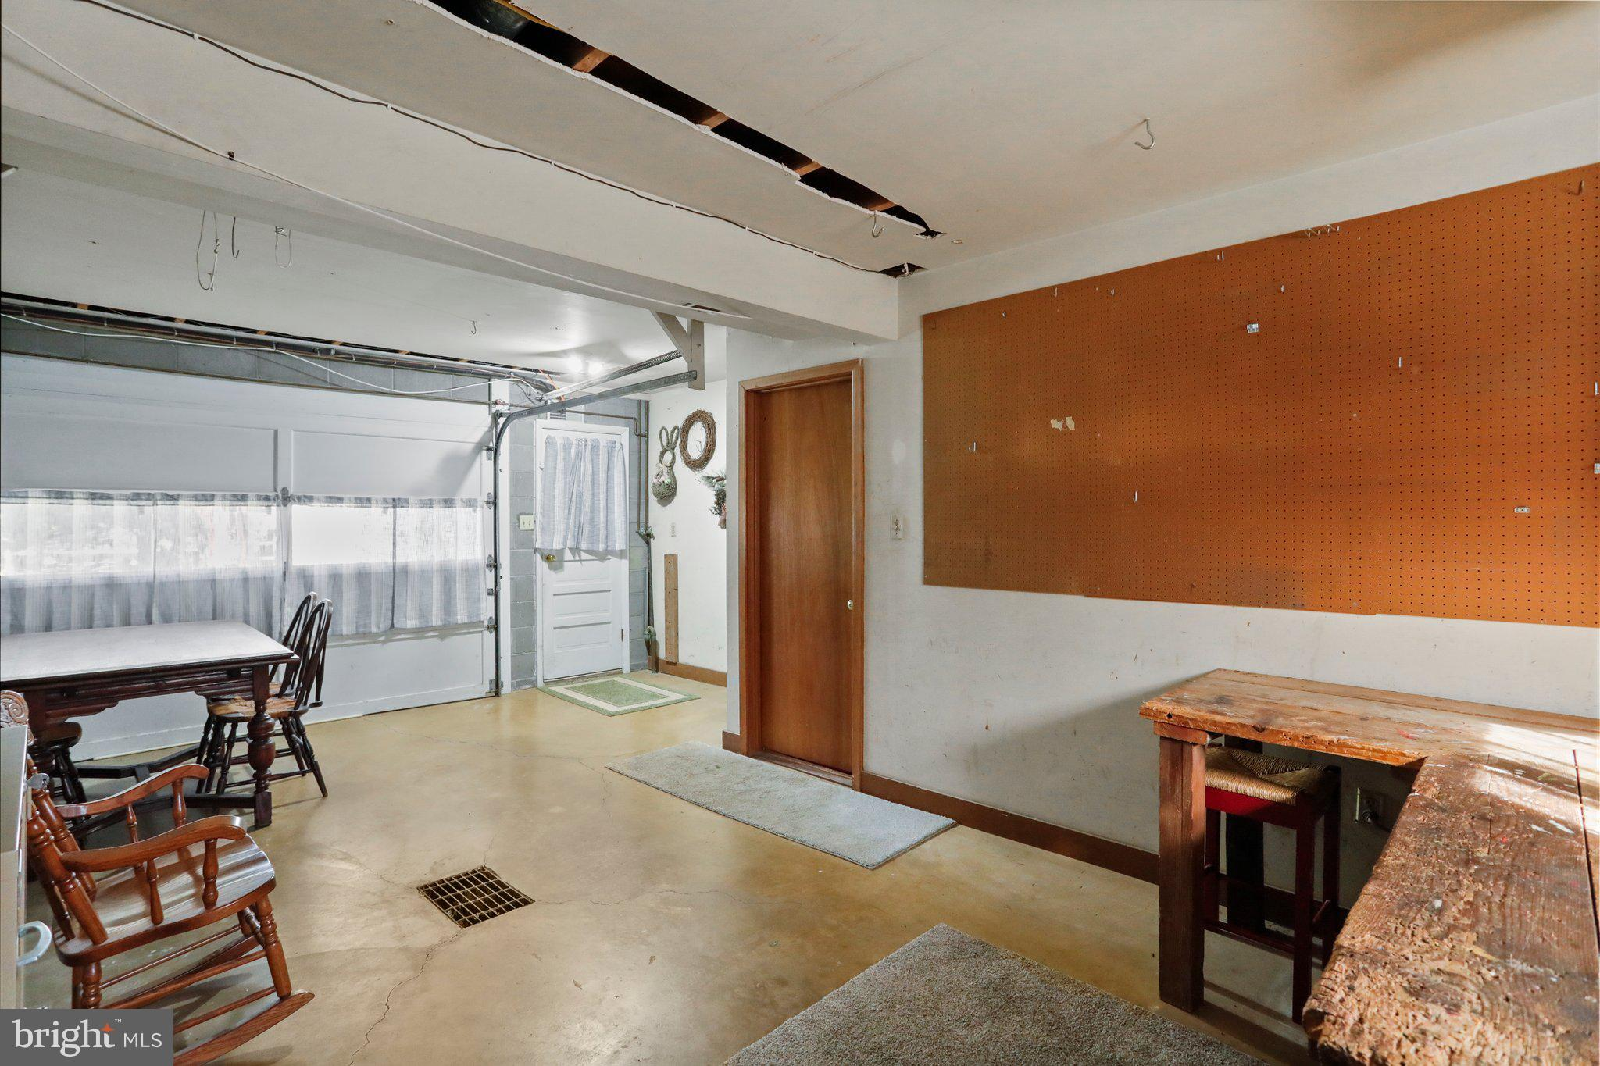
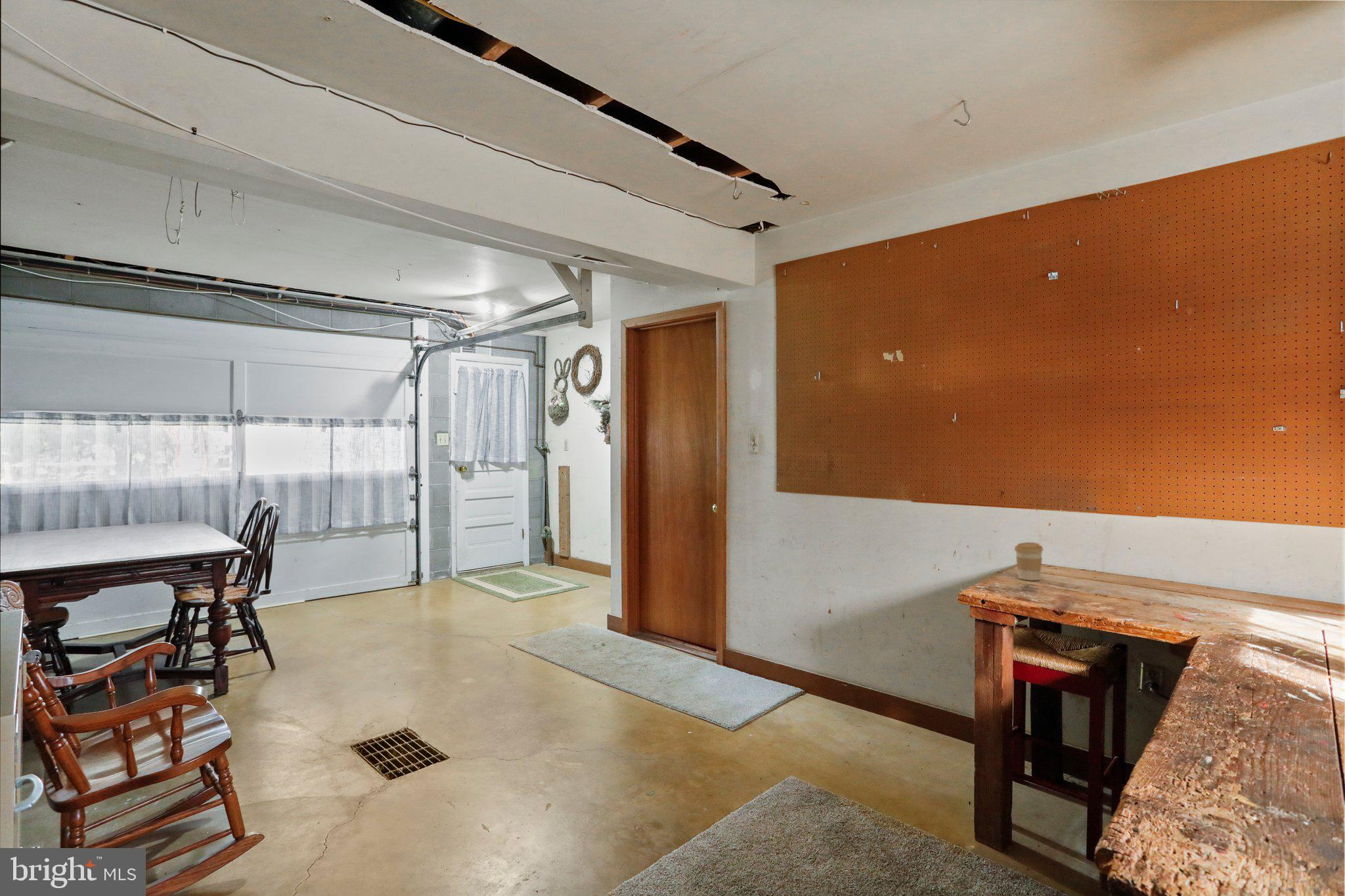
+ coffee cup (1028, 561)
